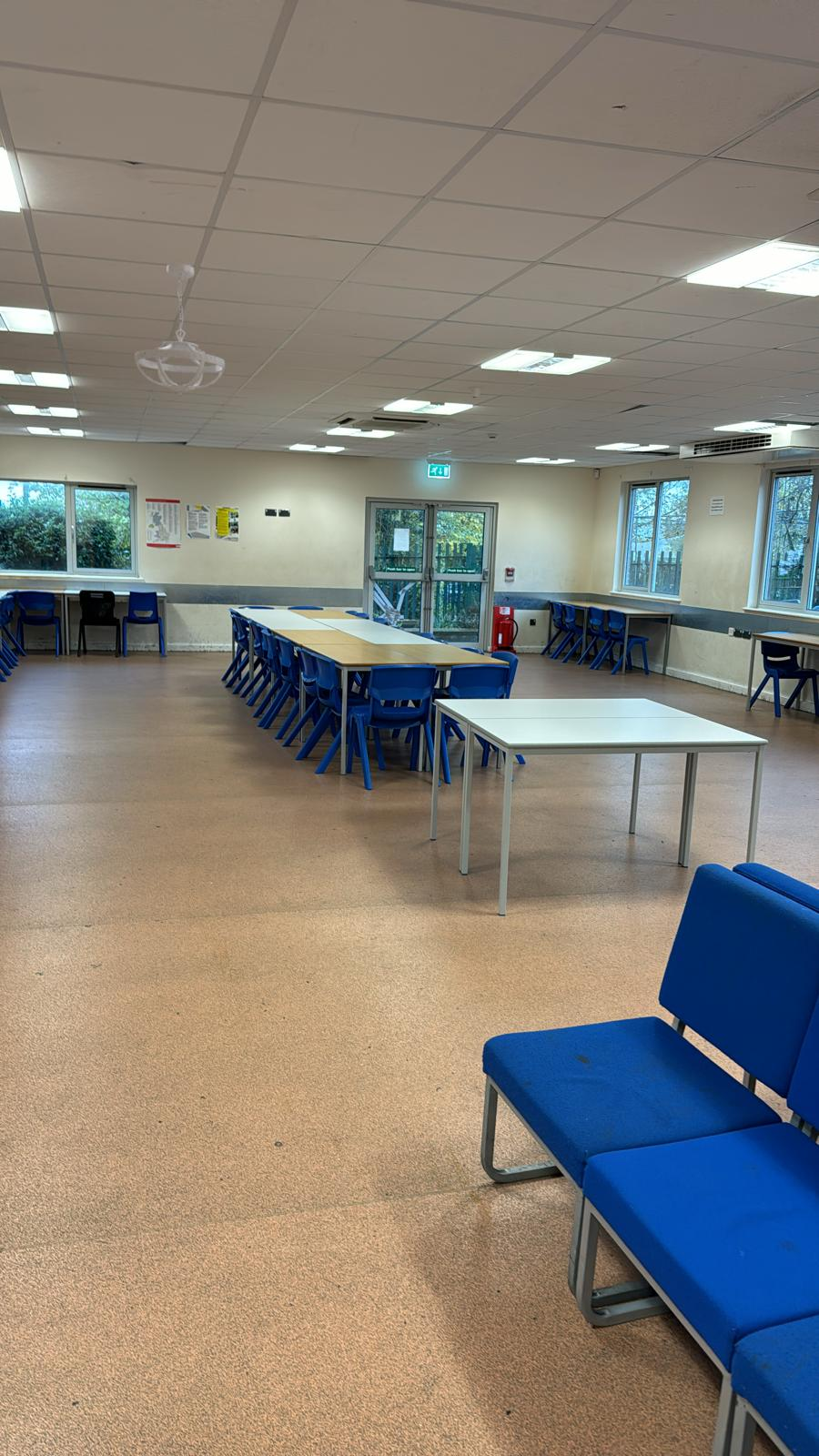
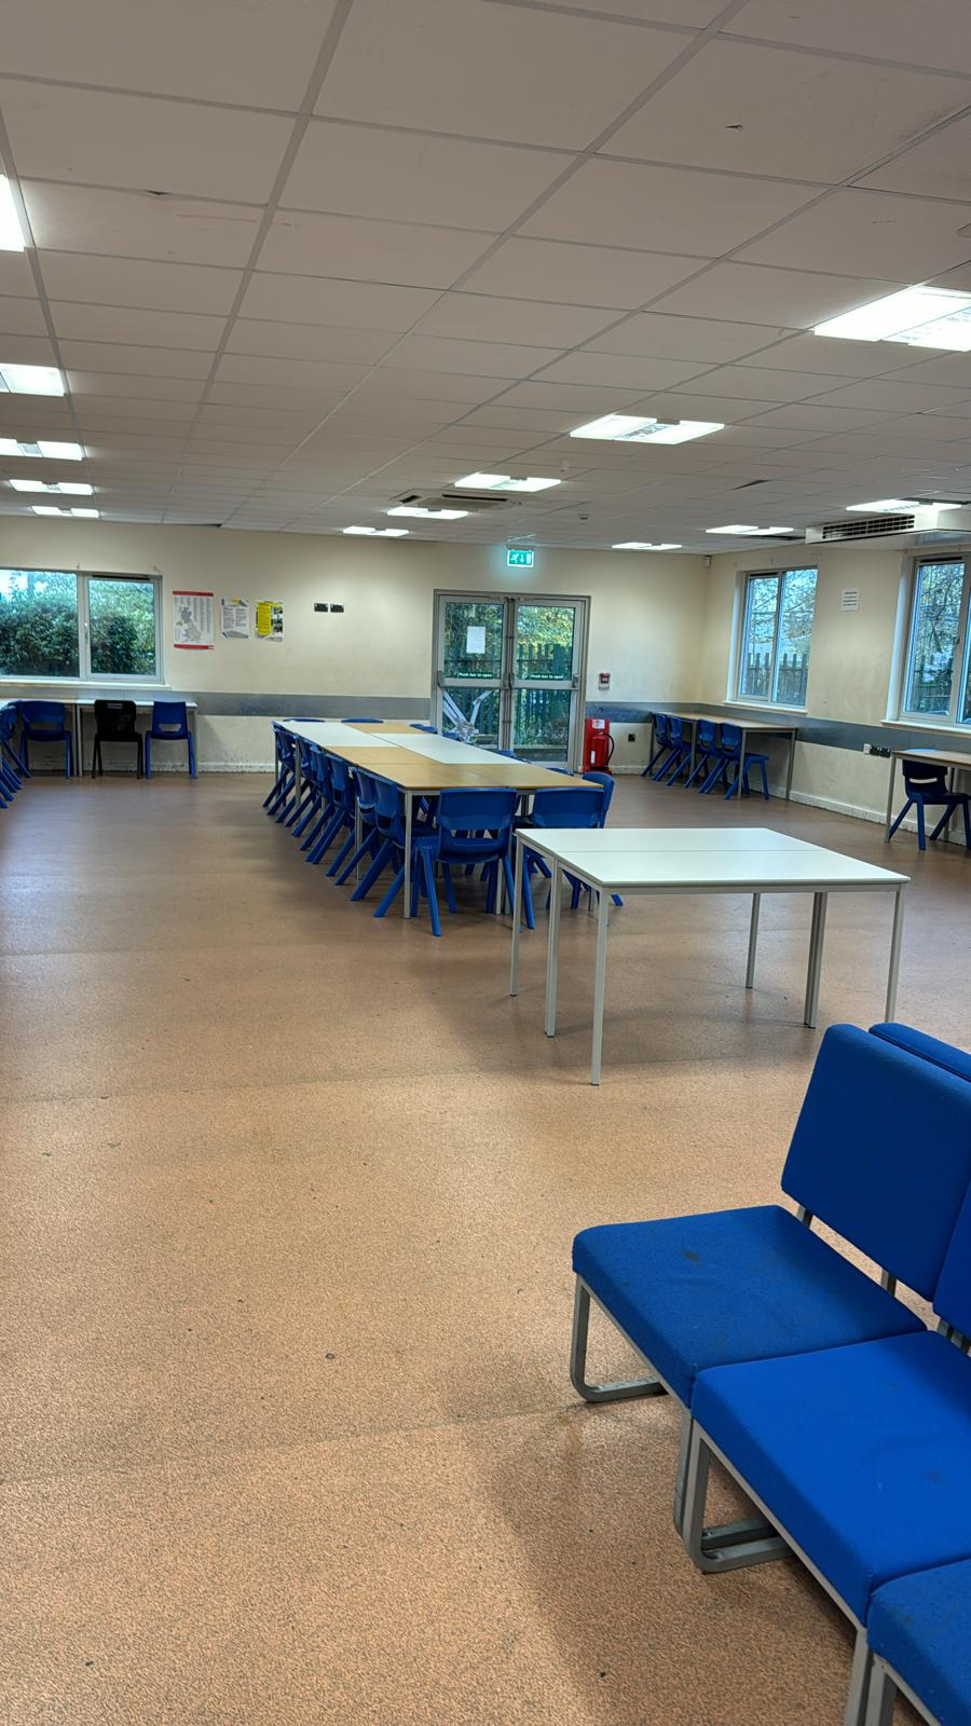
- ceiling light fixture (180, 332)
